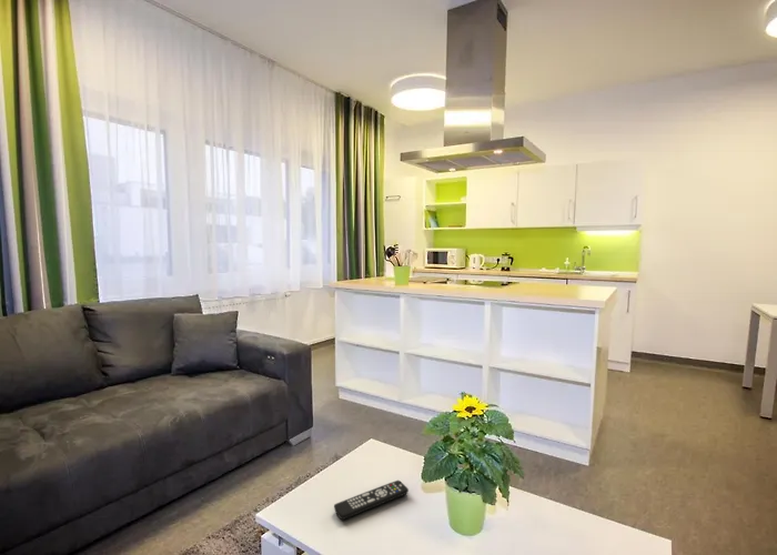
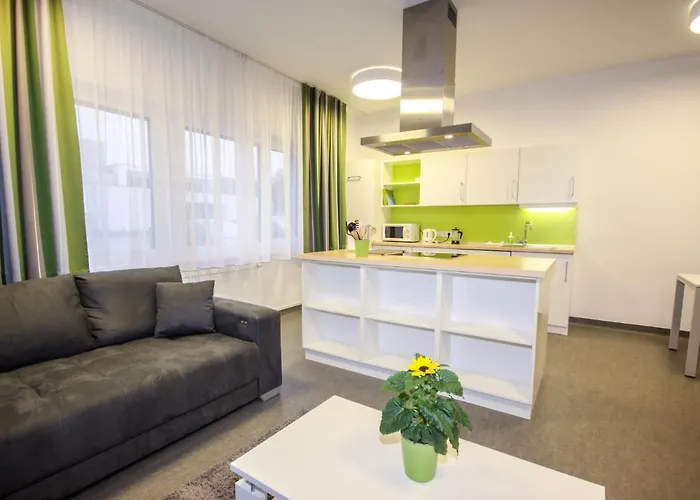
- remote control (372, 498)
